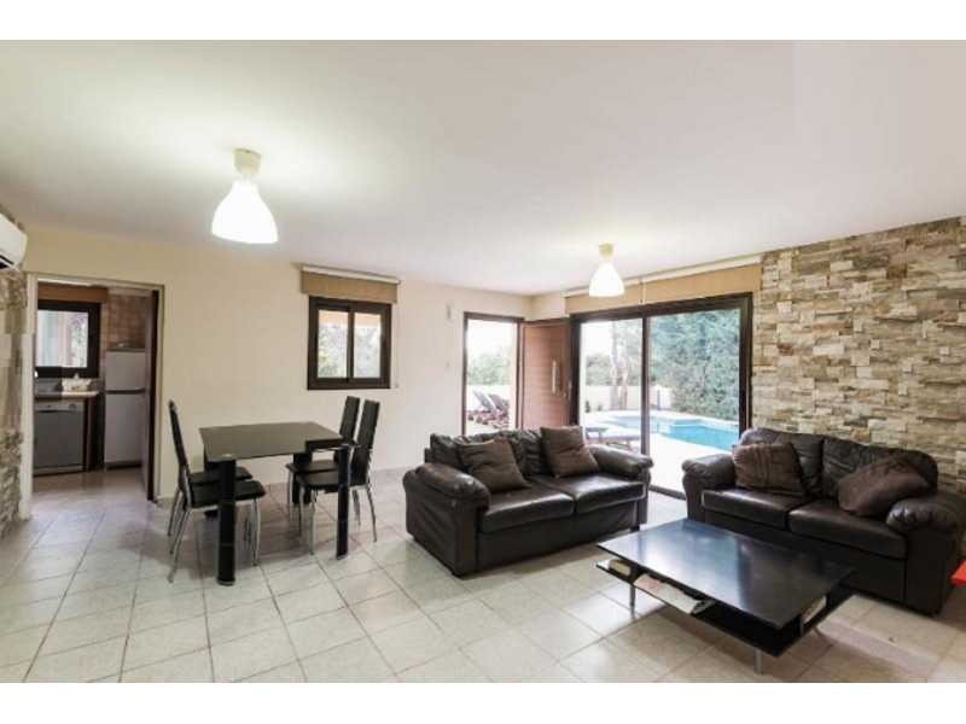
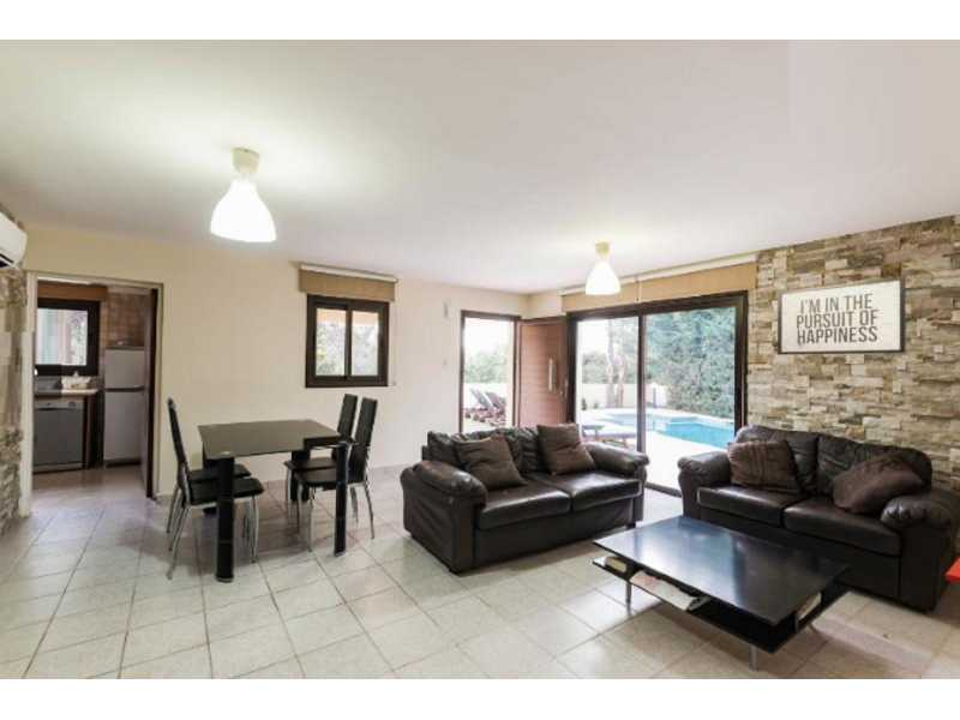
+ mirror (835, 319)
